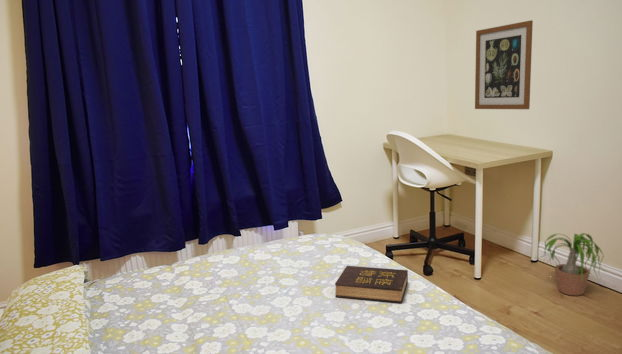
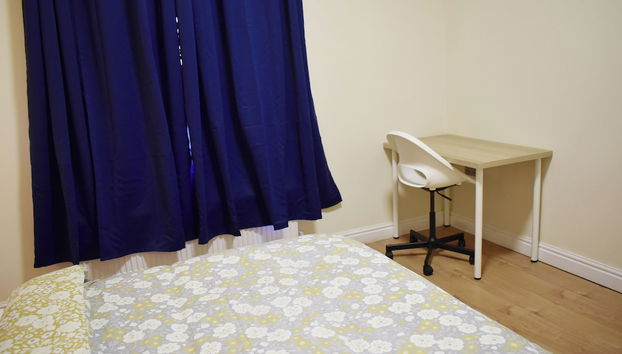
- potted plant (581, 263)
- hardback book (372, 283)
- wall art (501, 68)
